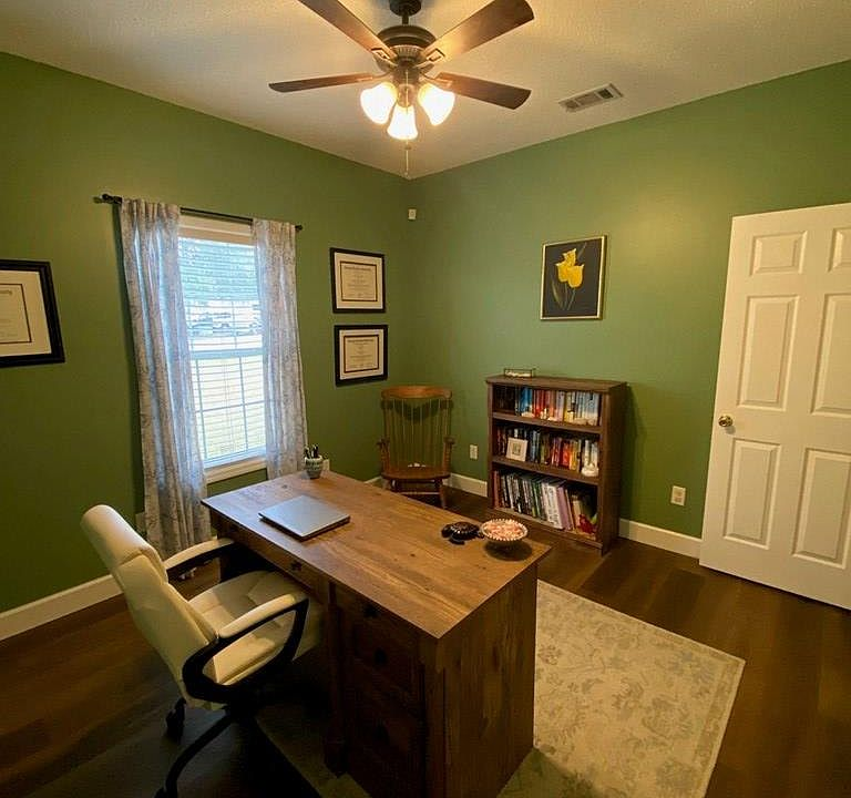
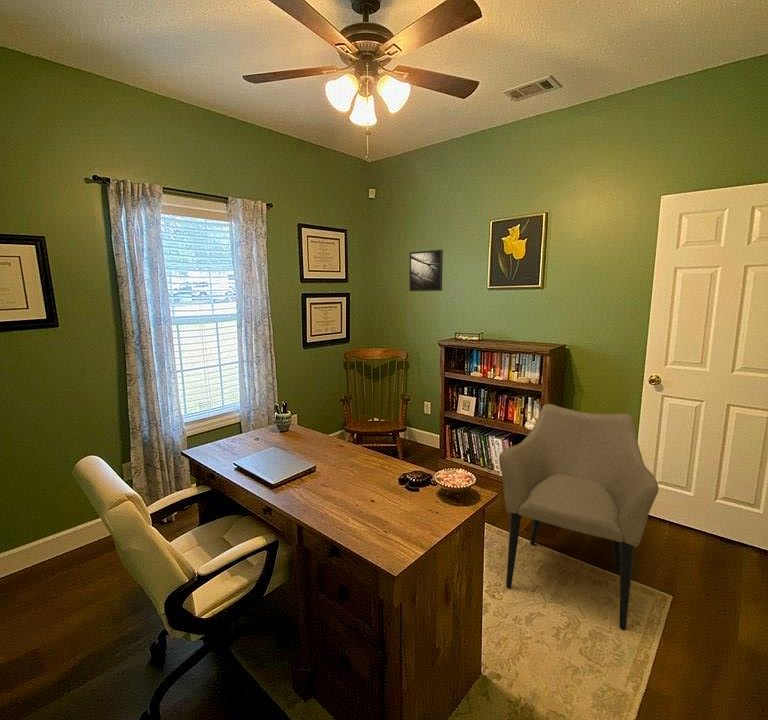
+ armchair (575, 499)
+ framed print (425, 271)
